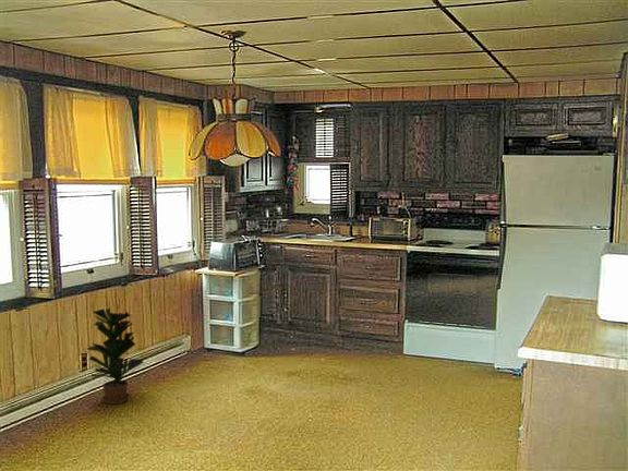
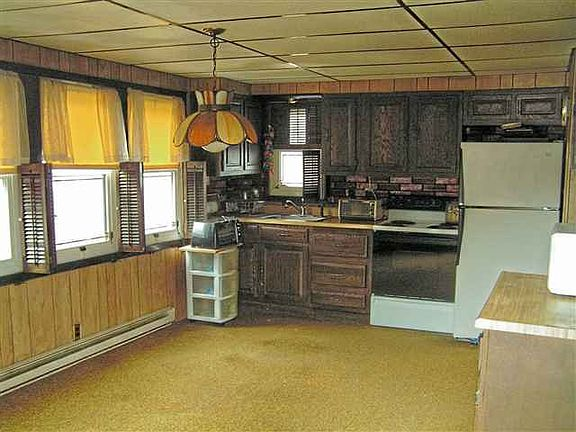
- potted plant (109, 354)
